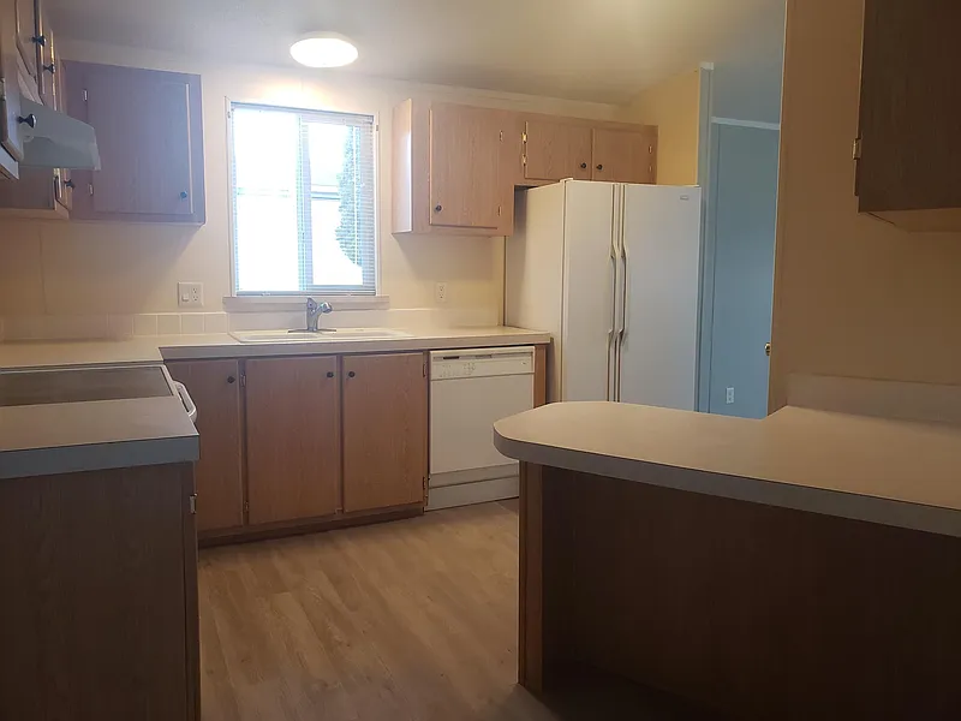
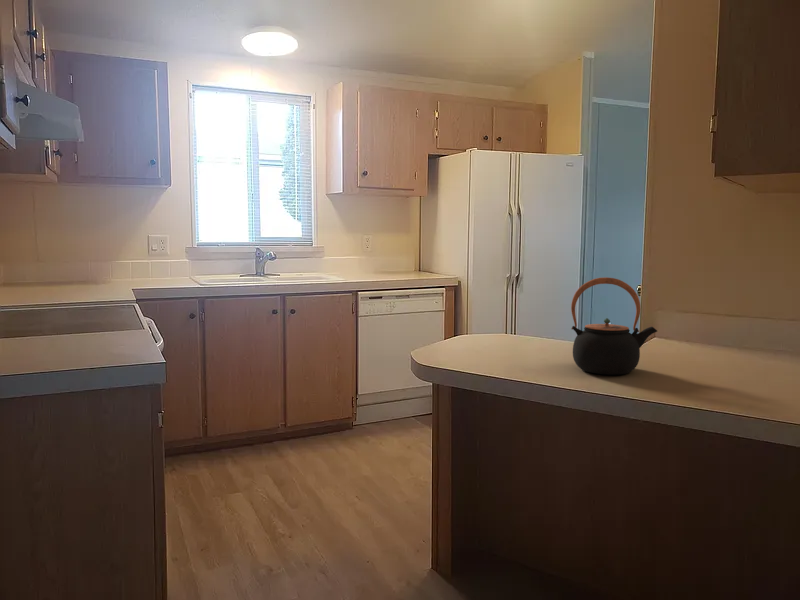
+ teapot (612, 324)
